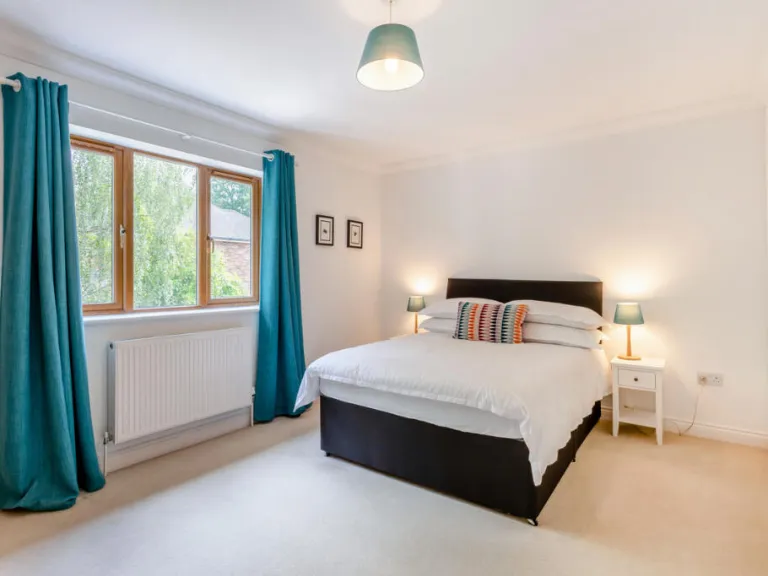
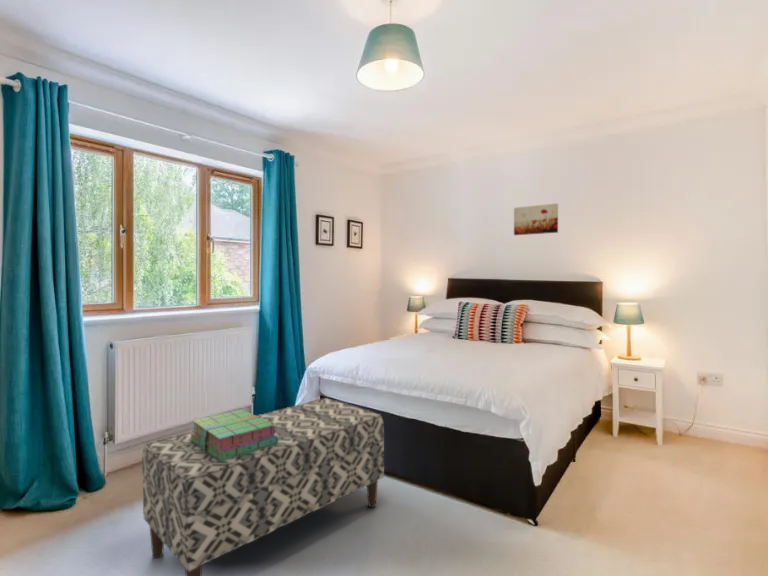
+ wall art (535, 219)
+ stack of books (232, 431)
+ bench (275, 478)
